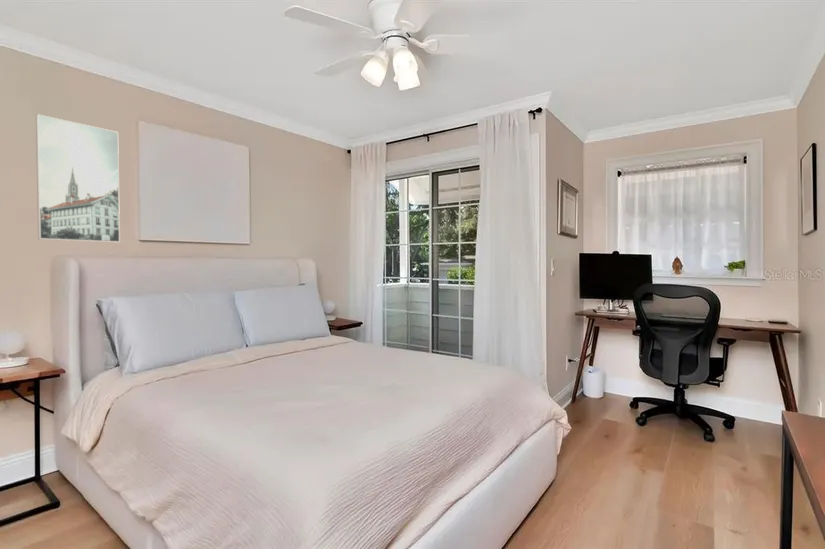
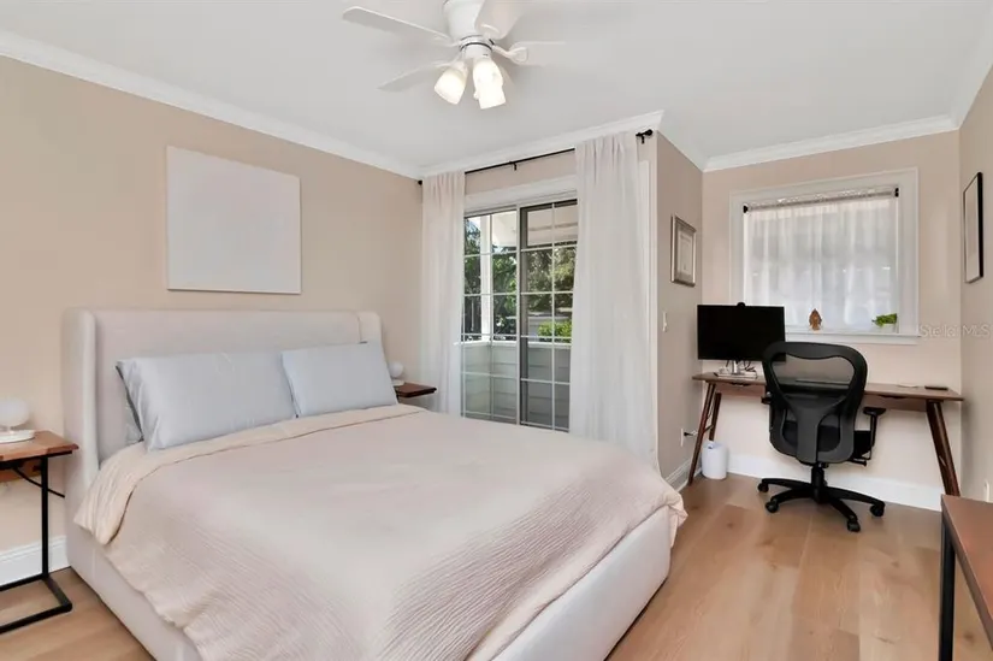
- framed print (80, 182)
